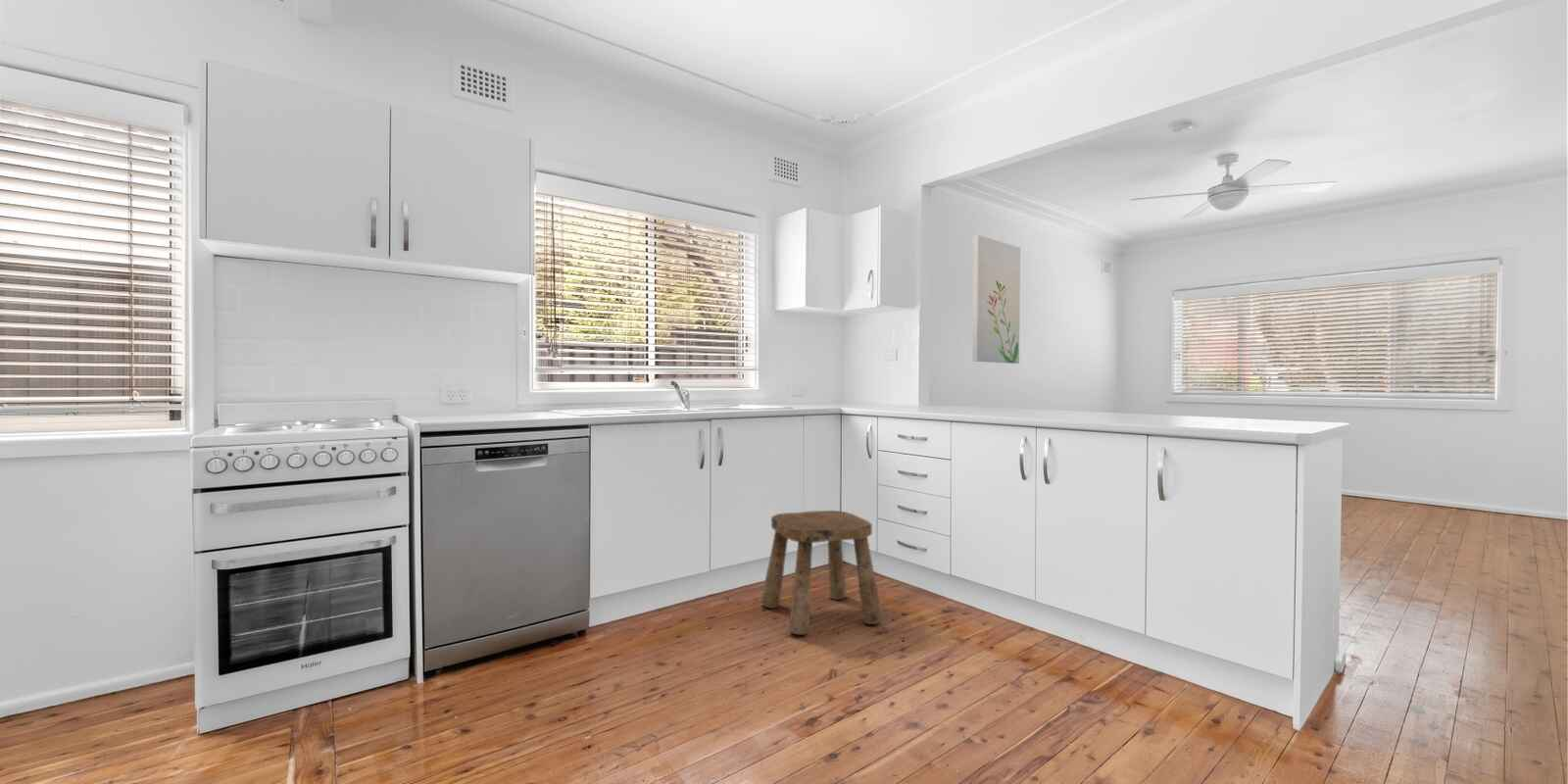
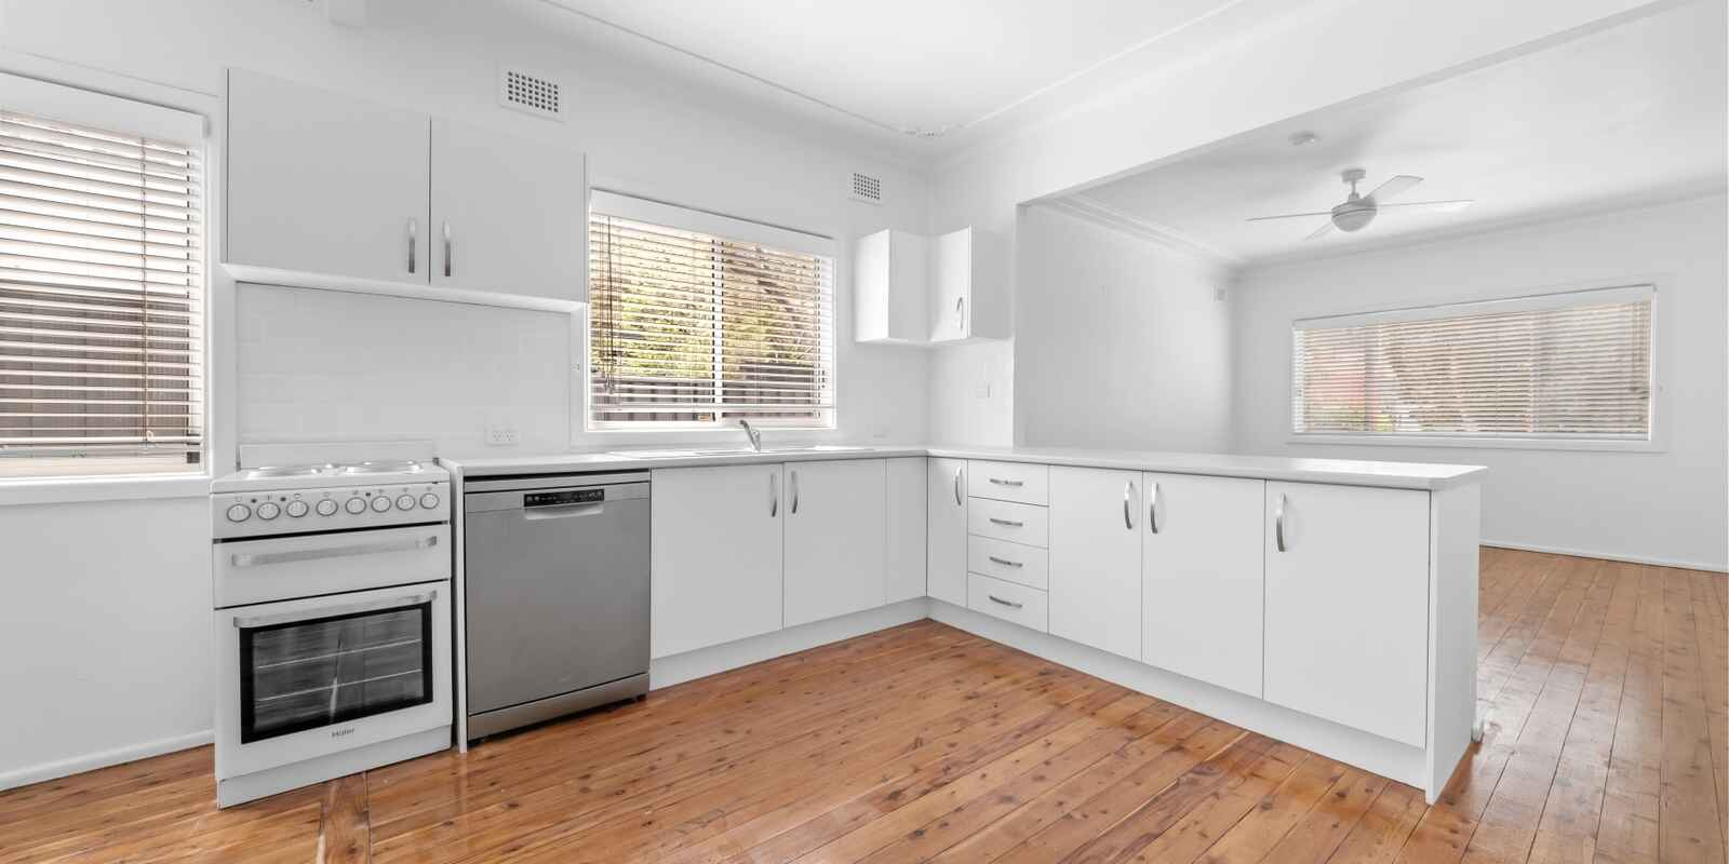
- stool (828, 566)
- wall art (997, 302)
